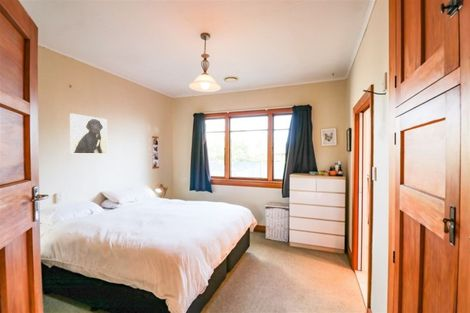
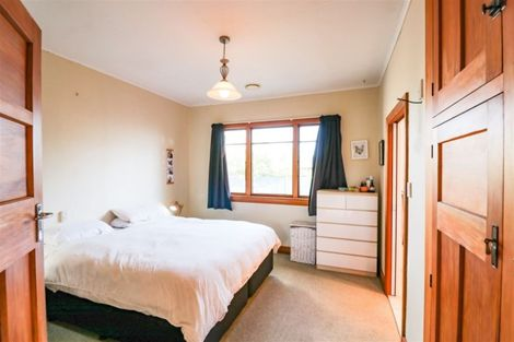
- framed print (89, 135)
